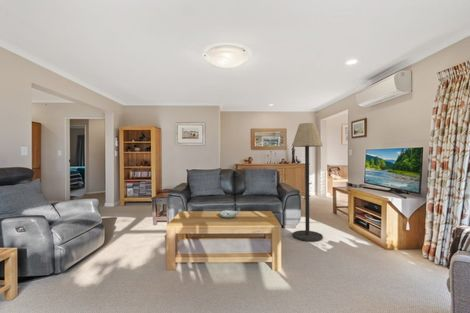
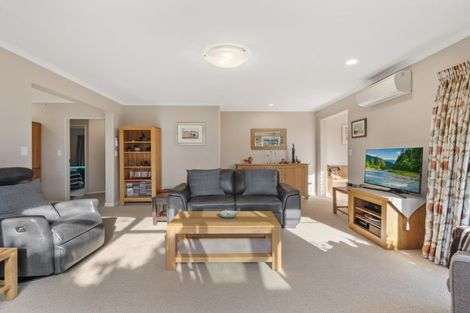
- floor lamp (307, 180)
